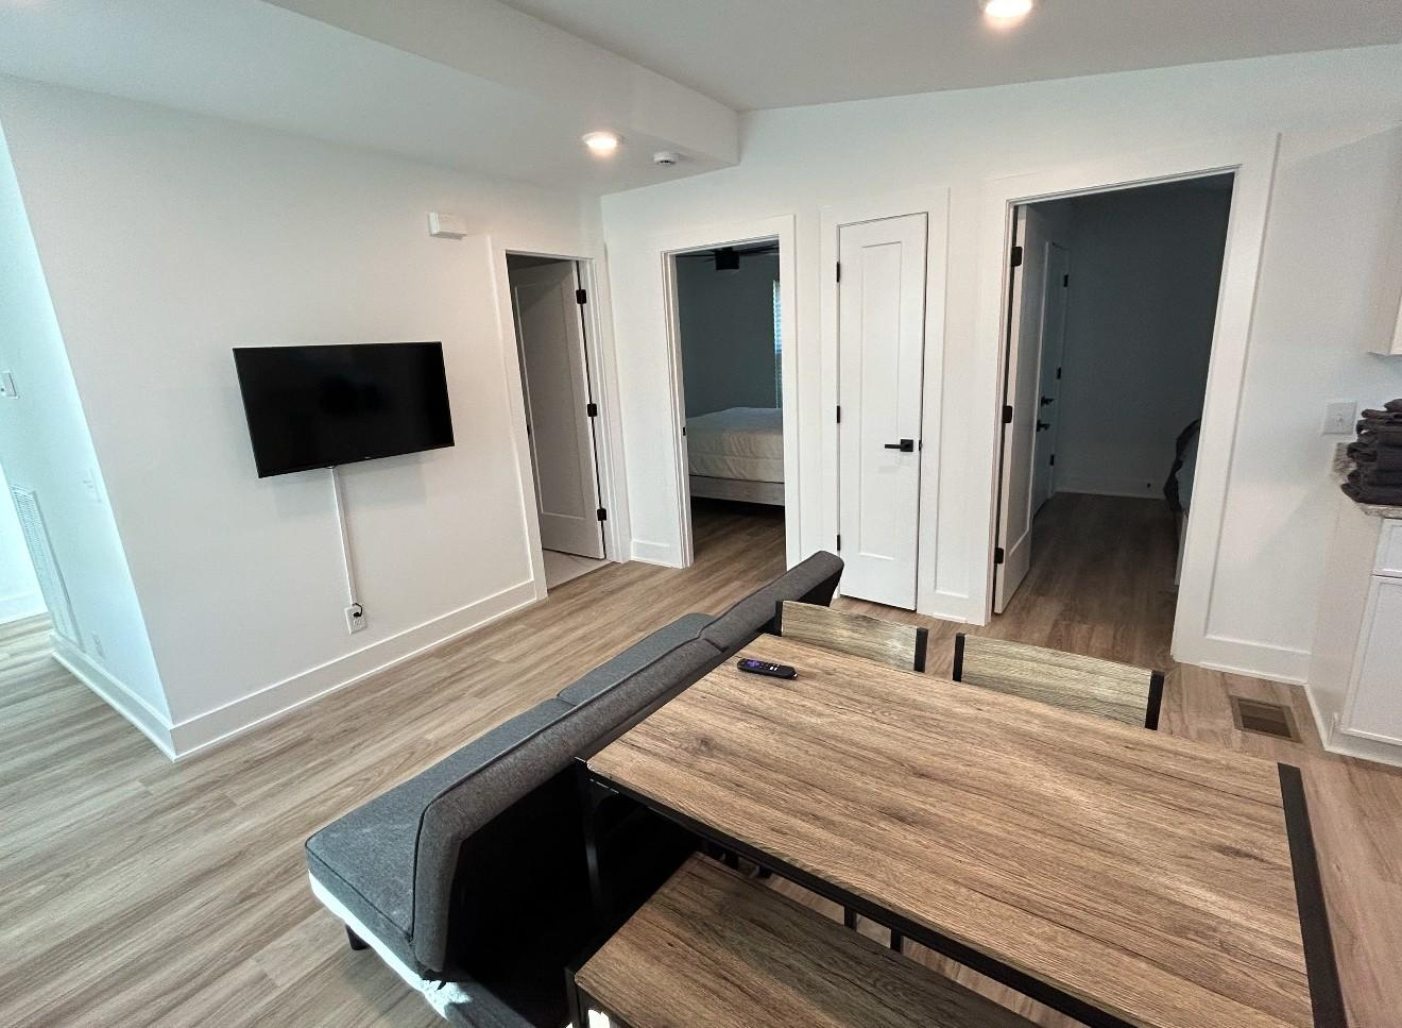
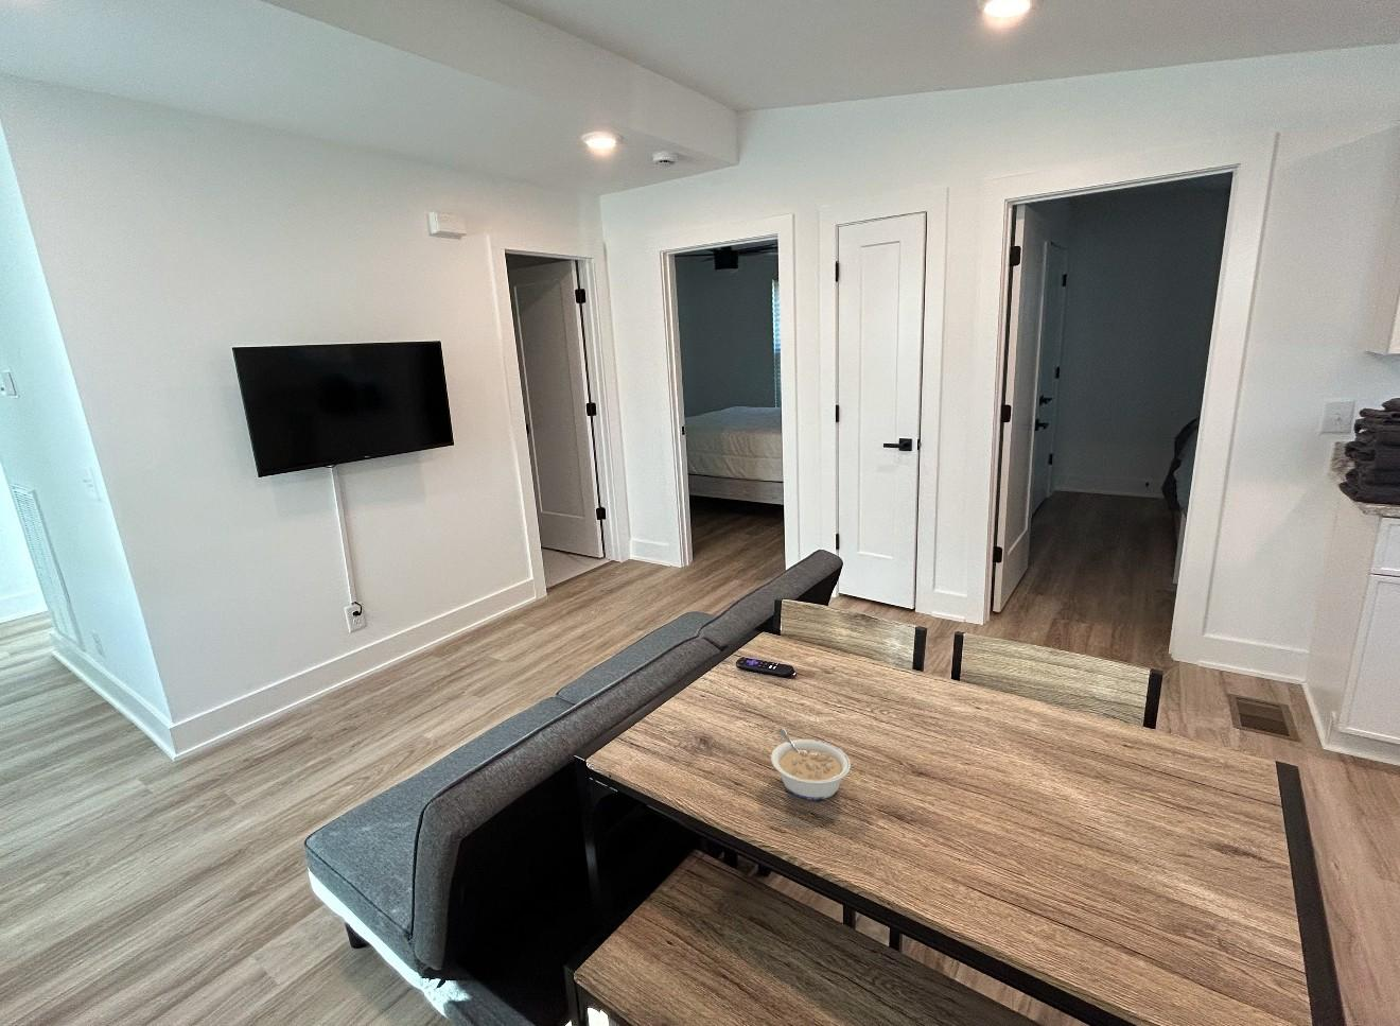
+ legume (808, 768)
